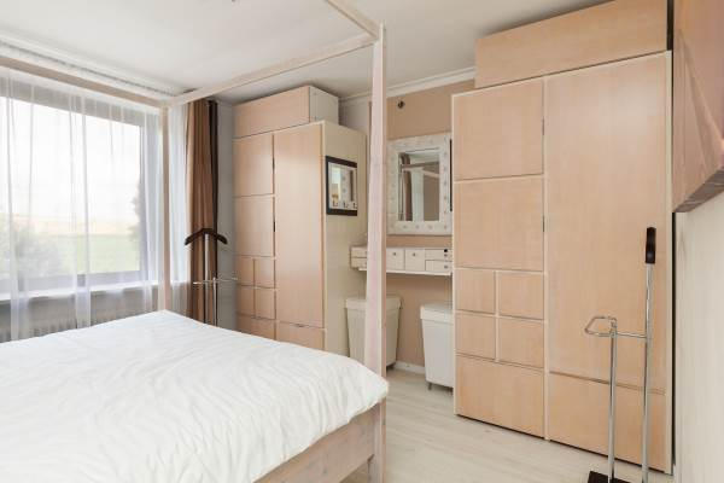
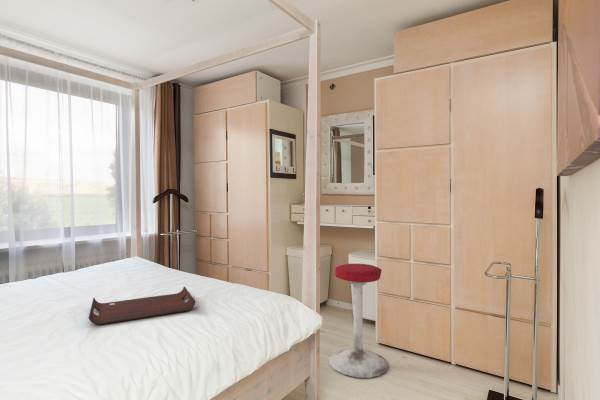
+ serving tray (143, 303)
+ stool (358, 315)
